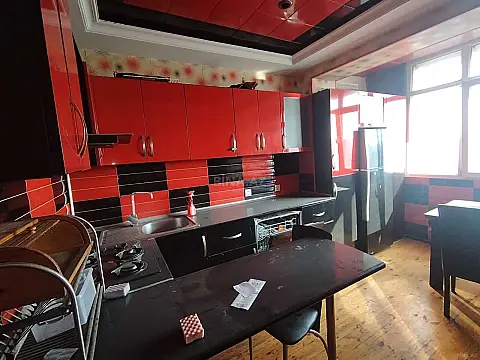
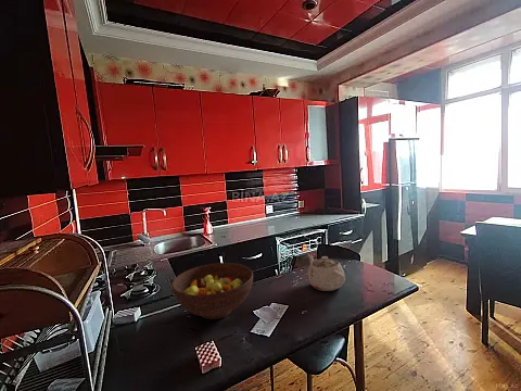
+ teapot (323, 270)
+ fruit bowl (214, 294)
